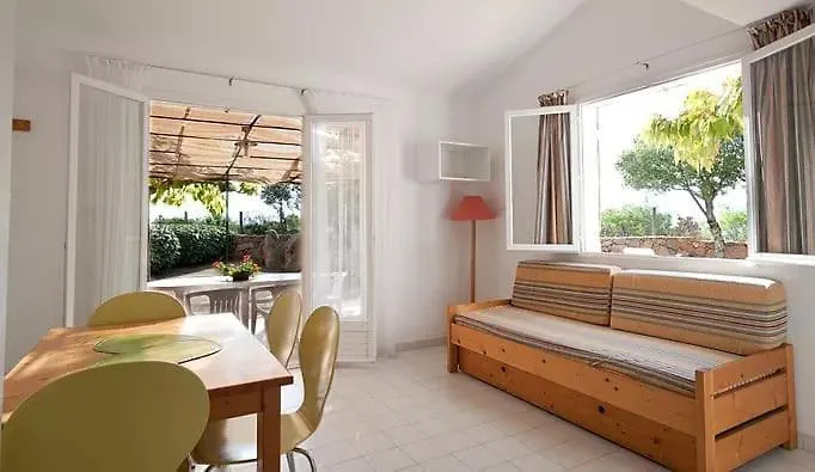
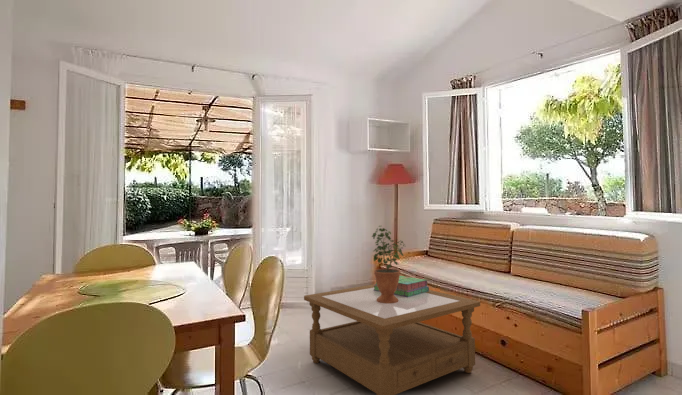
+ coffee table (389, 332)
+ potted plant (387, 262)
+ stack of books (400, 284)
